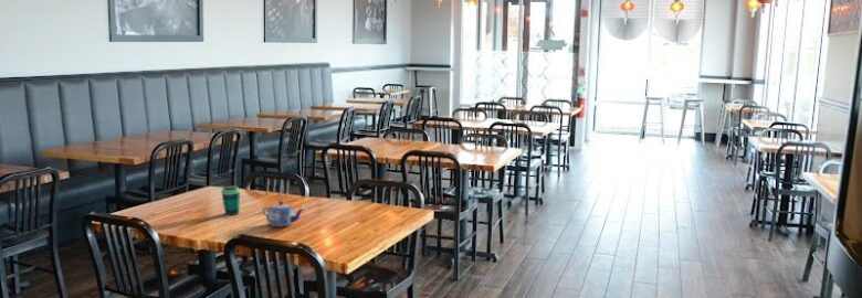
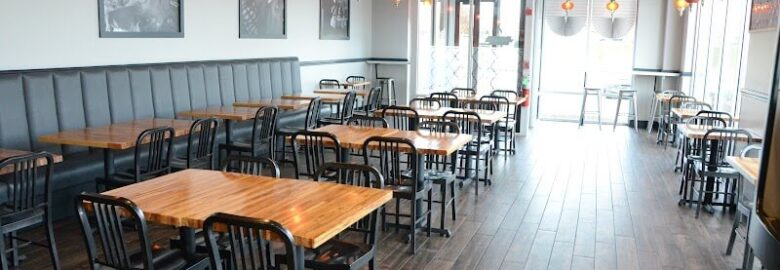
- cup (231, 200)
- teapot (283, 213)
